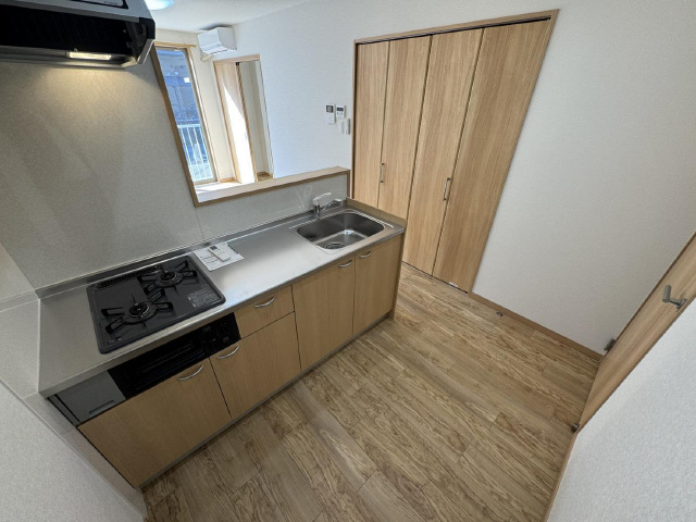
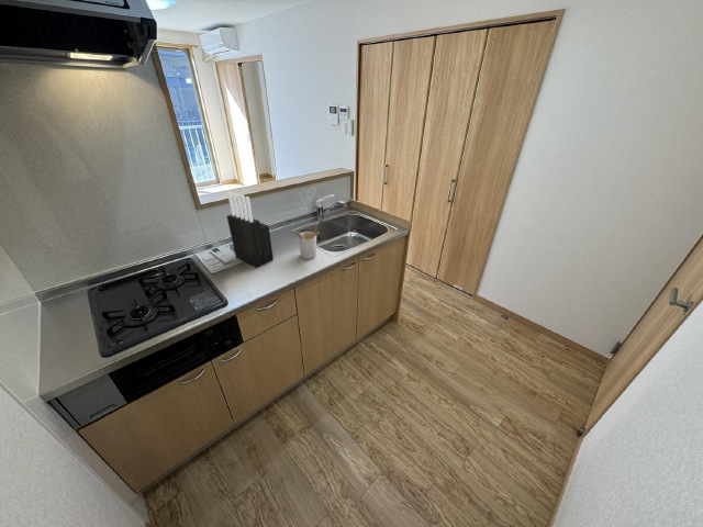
+ utensil holder (309, 242)
+ knife block (250, 226)
